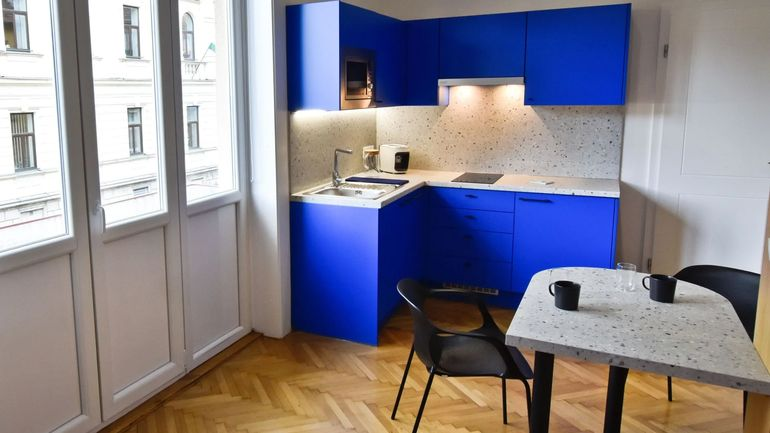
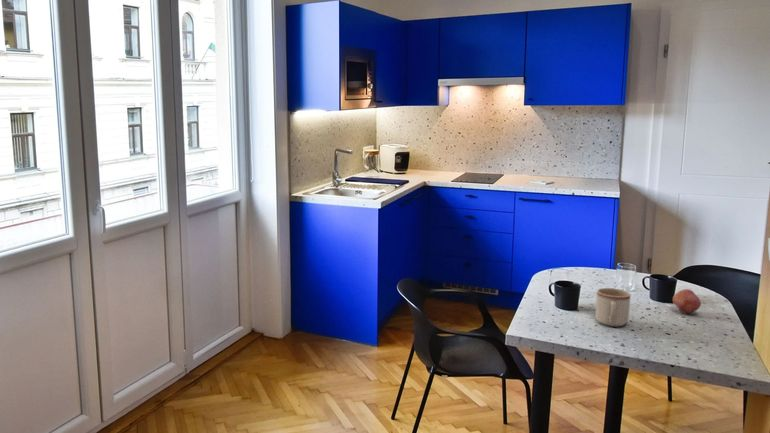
+ mug (612, 308)
+ fruit (686, 301)
